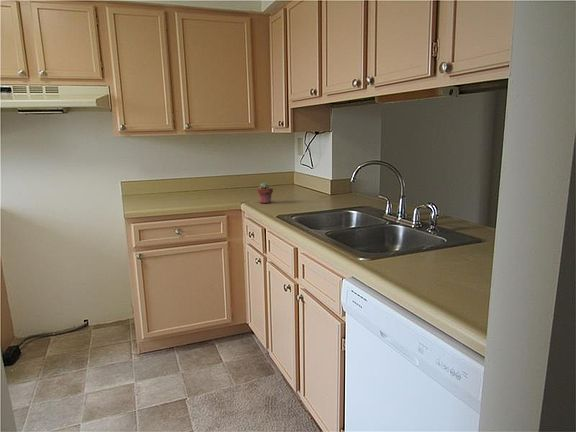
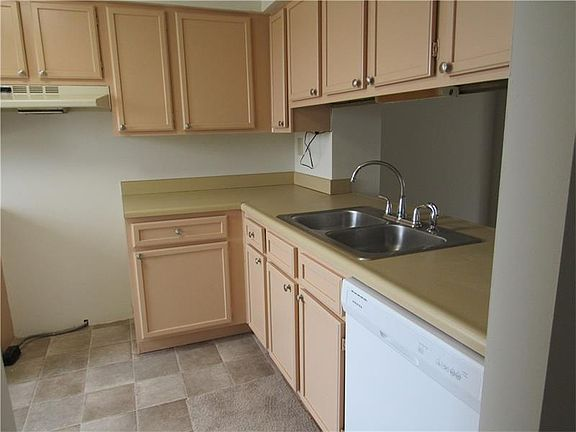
- potted succulent (265, 192)
